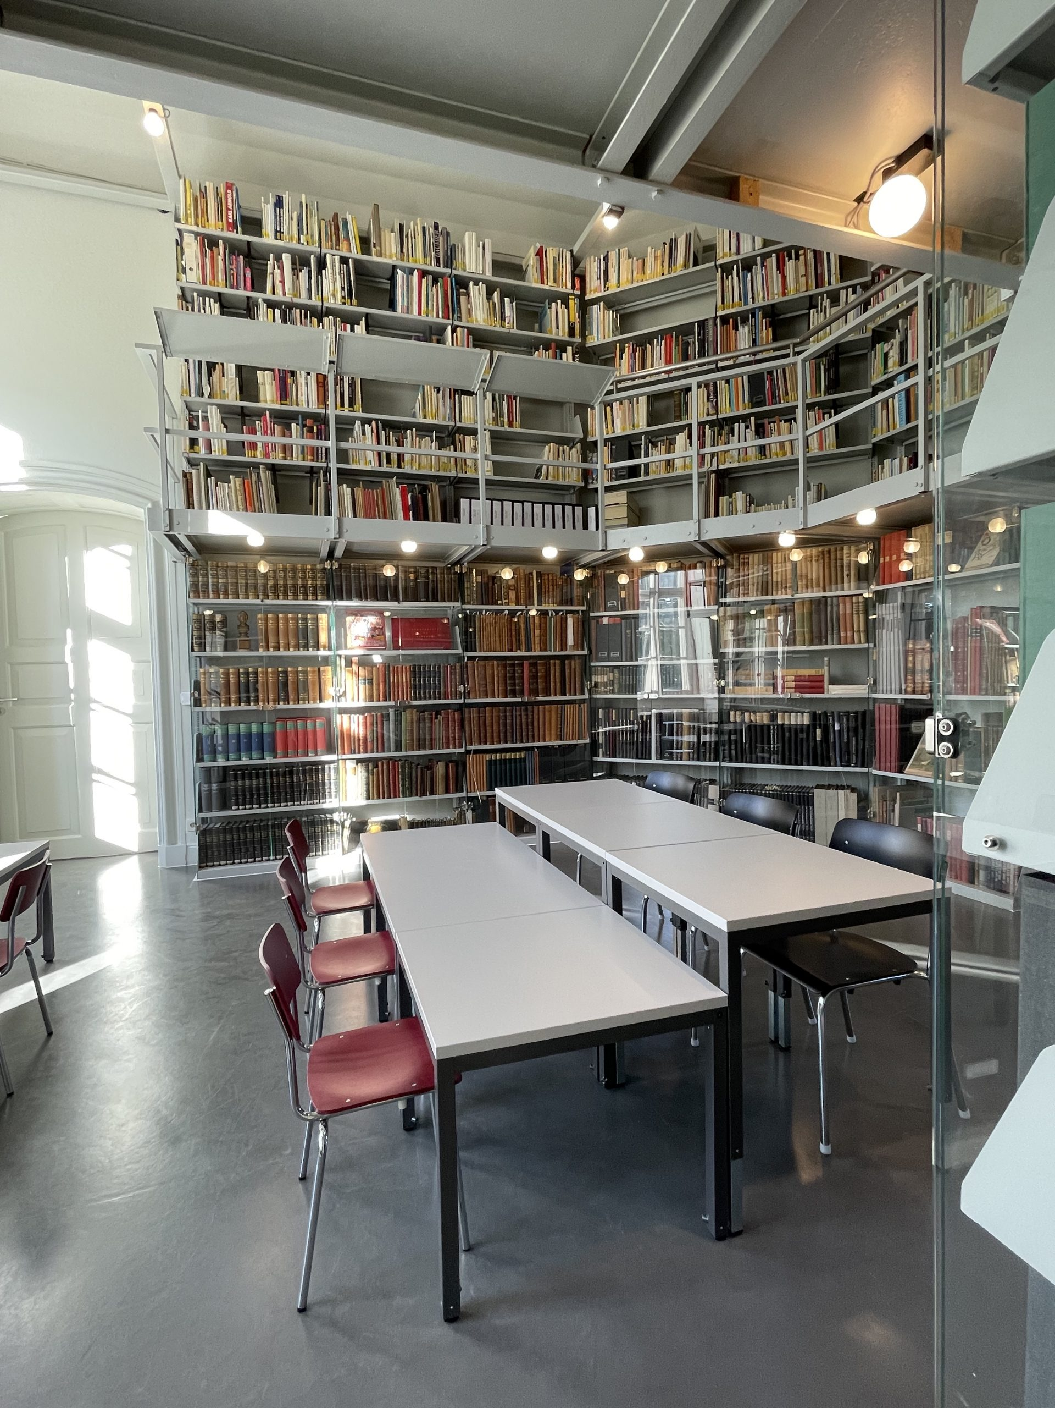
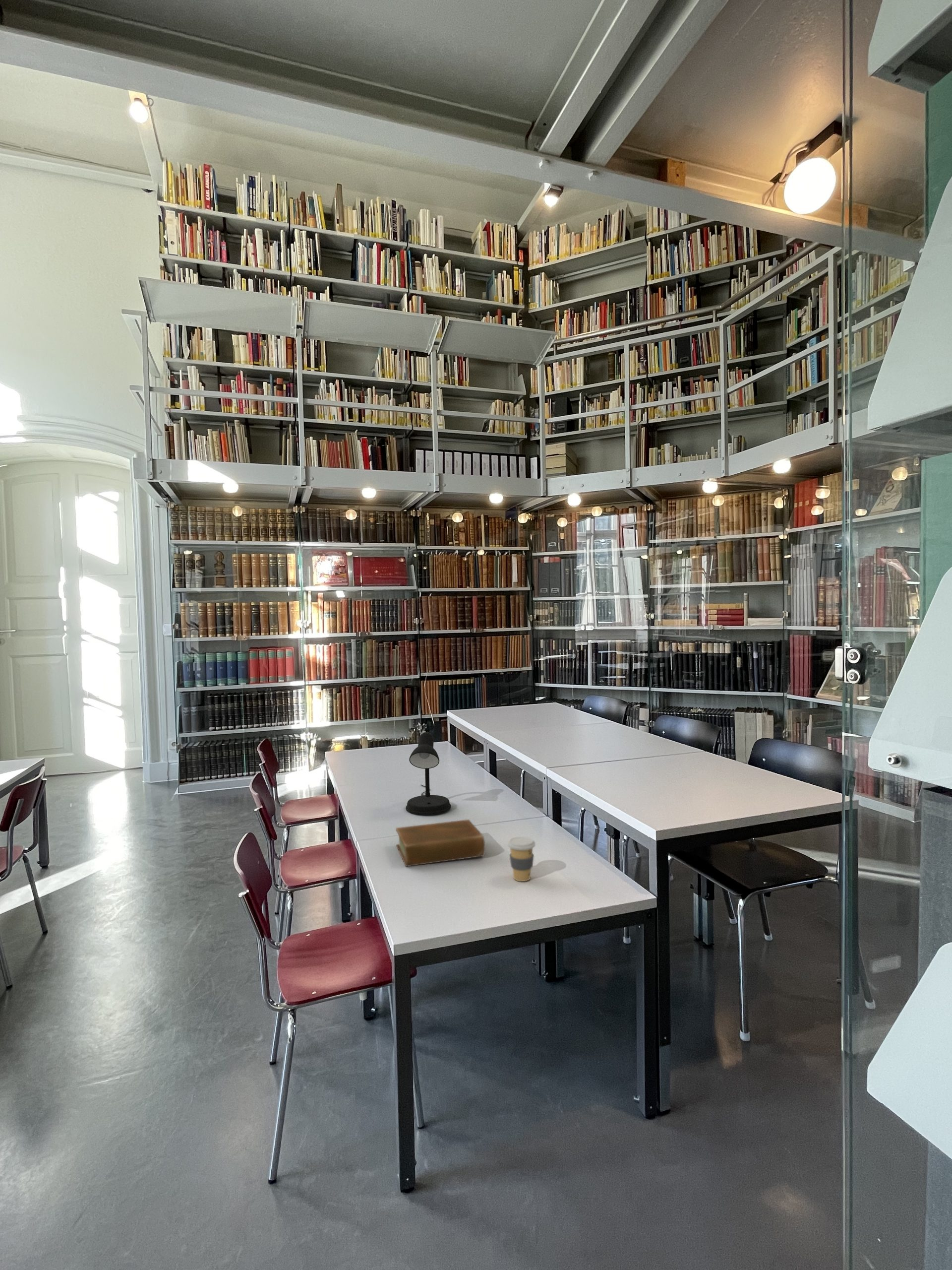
+ book (439, 842)
+ coffee cup (521, 859)
+ desk lamp (426, 763)
